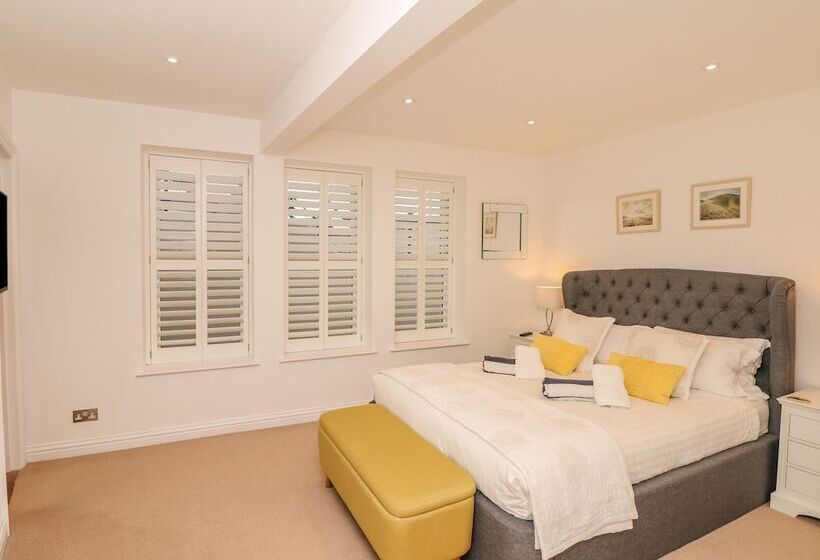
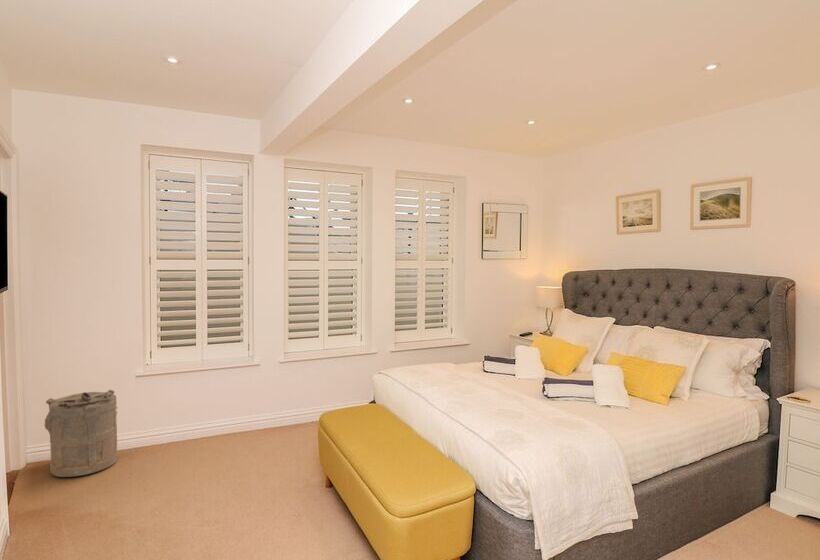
+ laundry hamper (81, 429)
